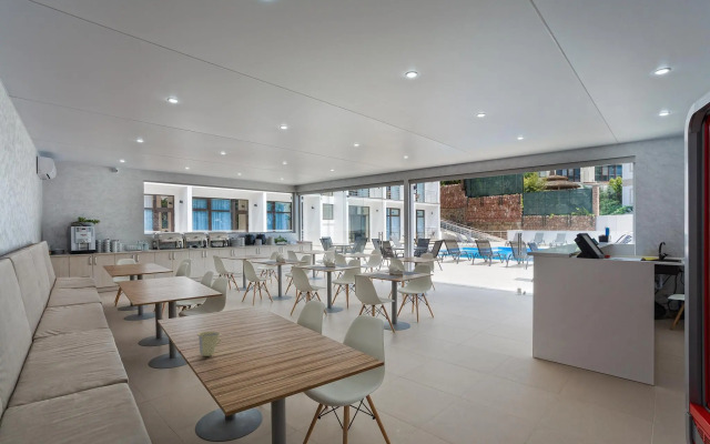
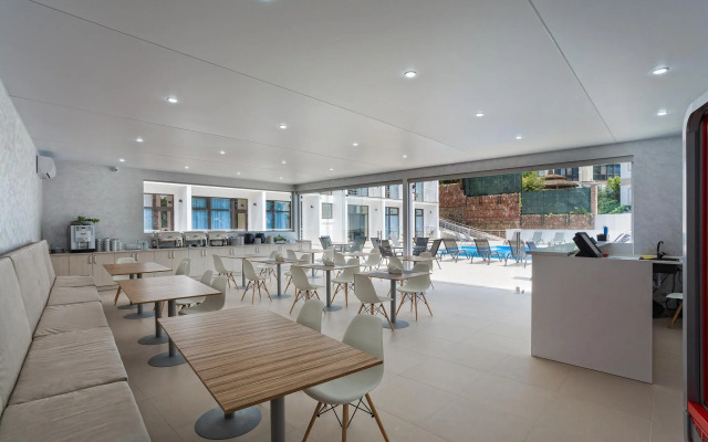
- cup (209, 343)
